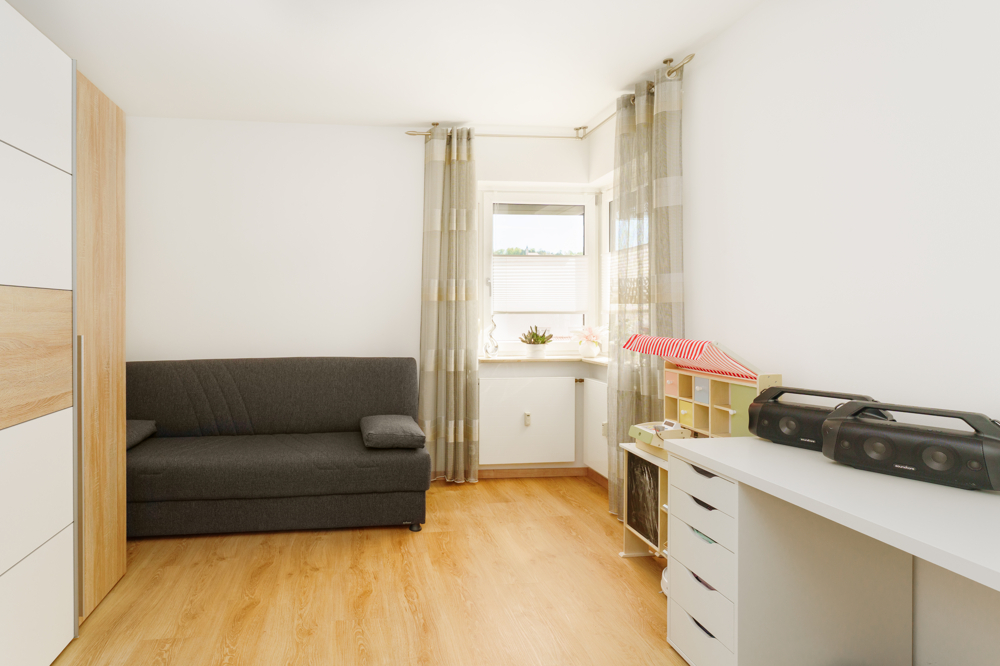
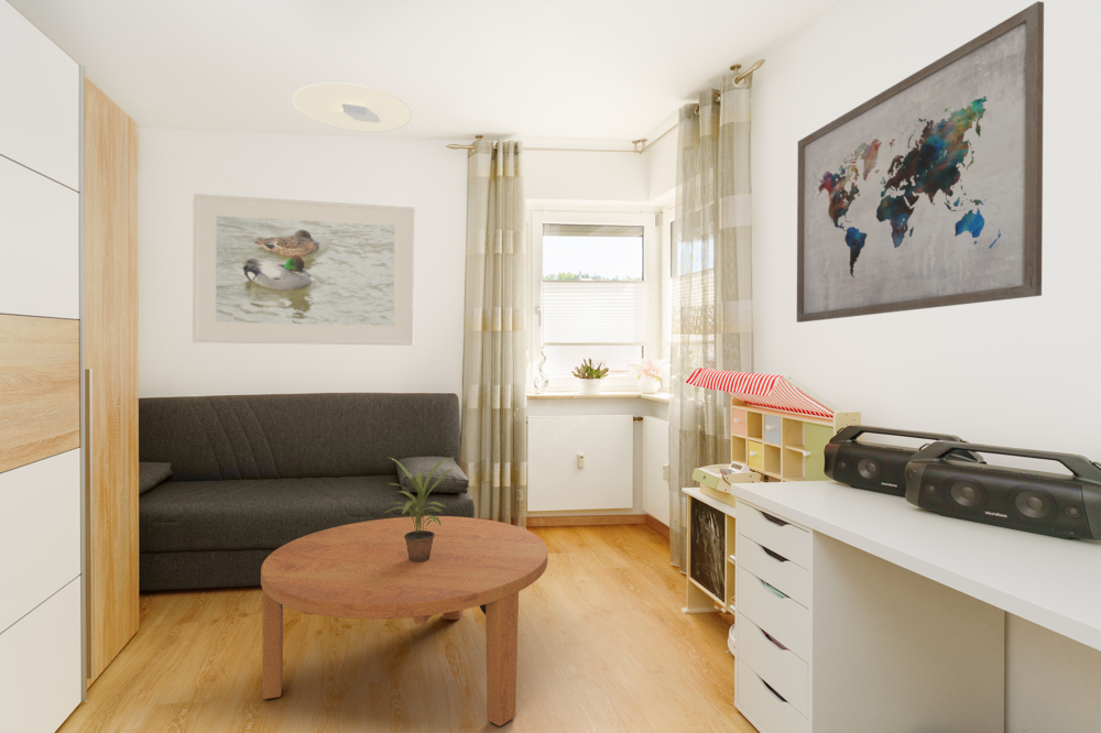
+ ceiling light (353, 103)
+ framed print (307, 272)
+ coffee table (411, 610)
+ potted plant (422, 507)
+ wall art (891, 199)
